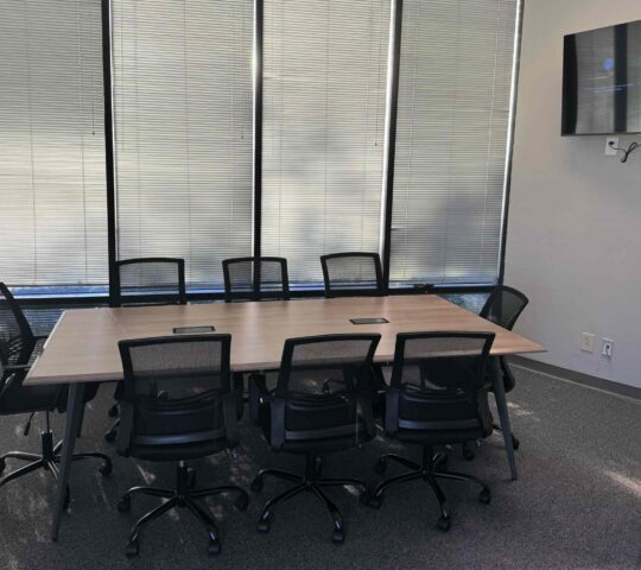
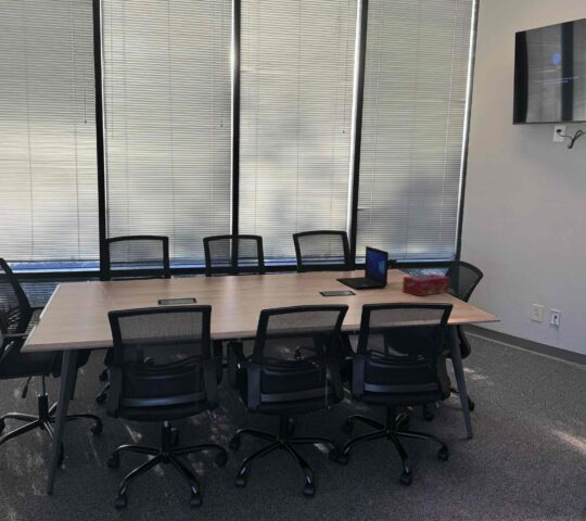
+ laptop (365, 266)
+ tissue box (425, 284)
